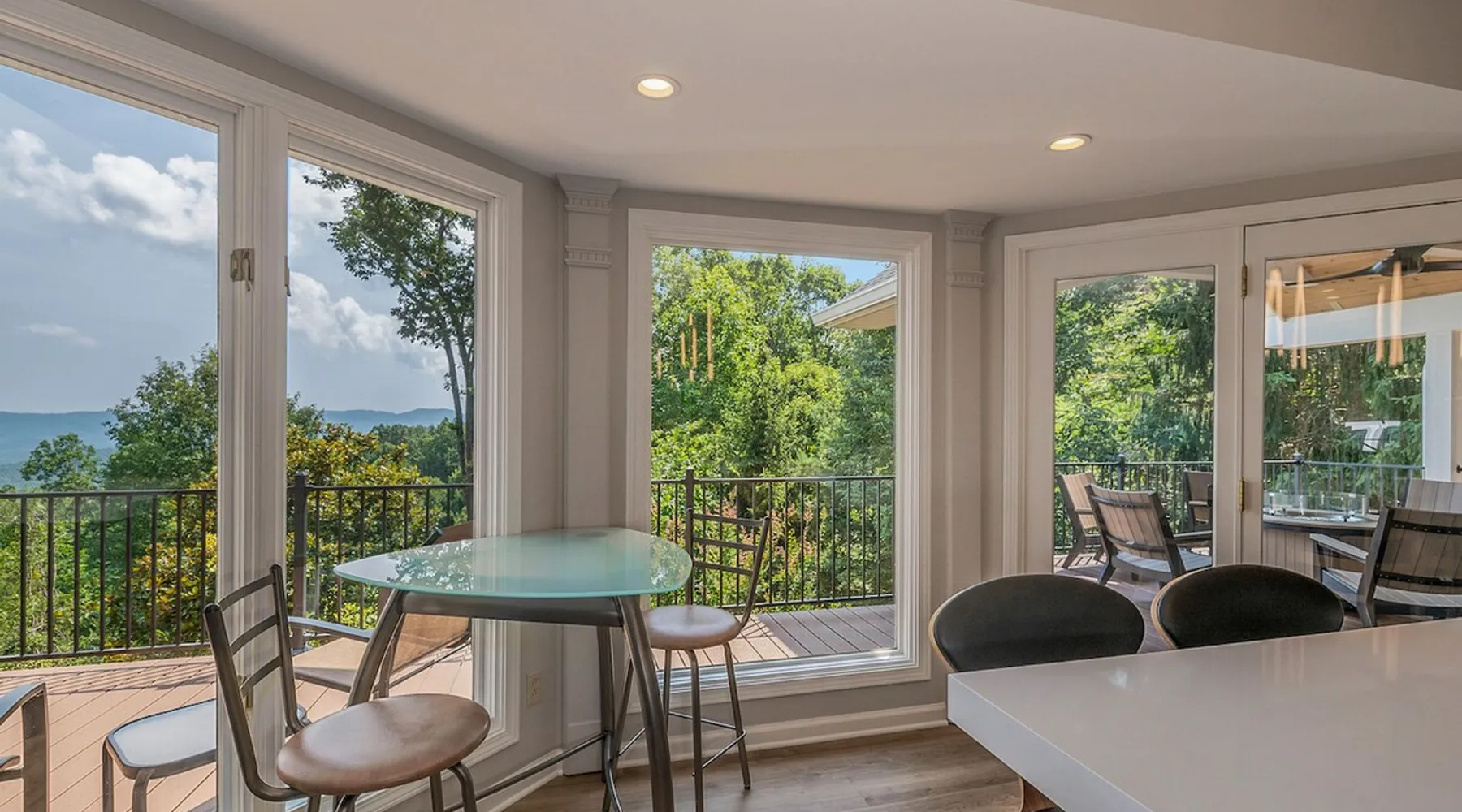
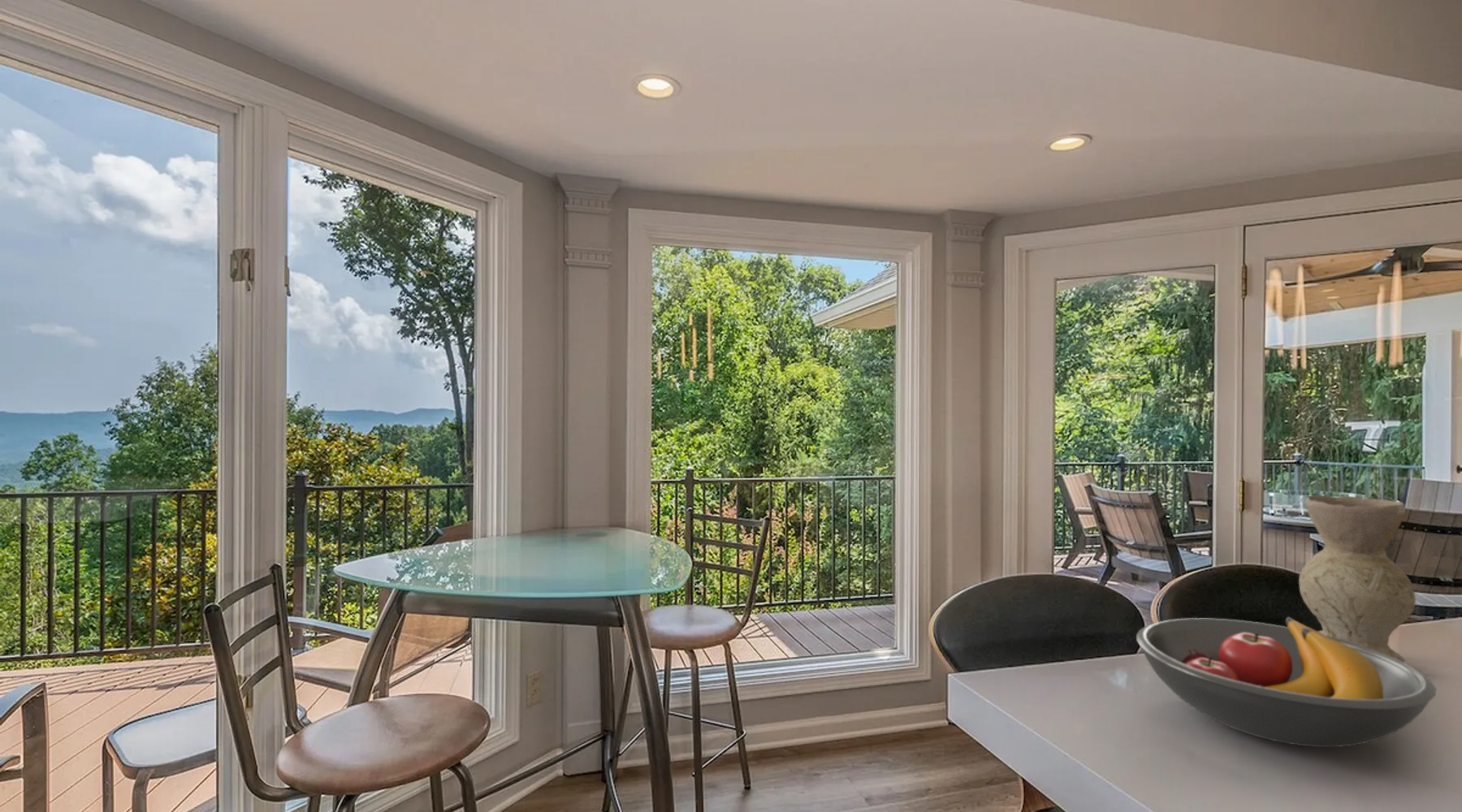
+ vase (1360, 579)
+ fruit bowl (1270, 678)
